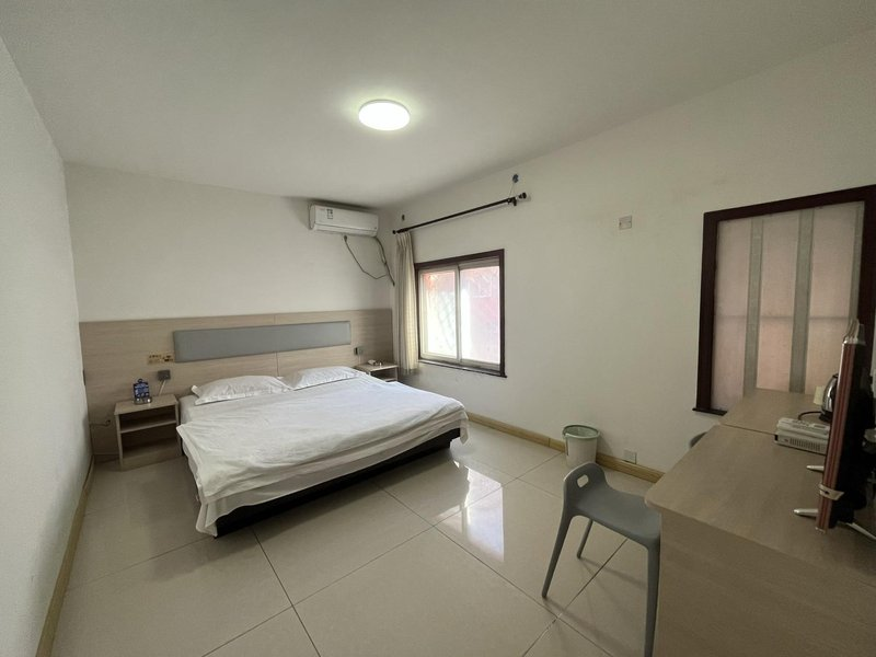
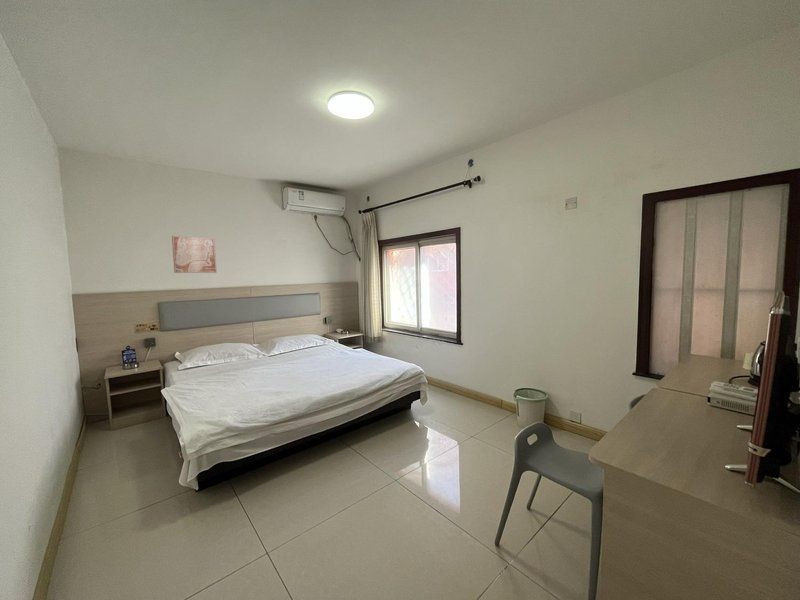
+ wall art (194, 255)
